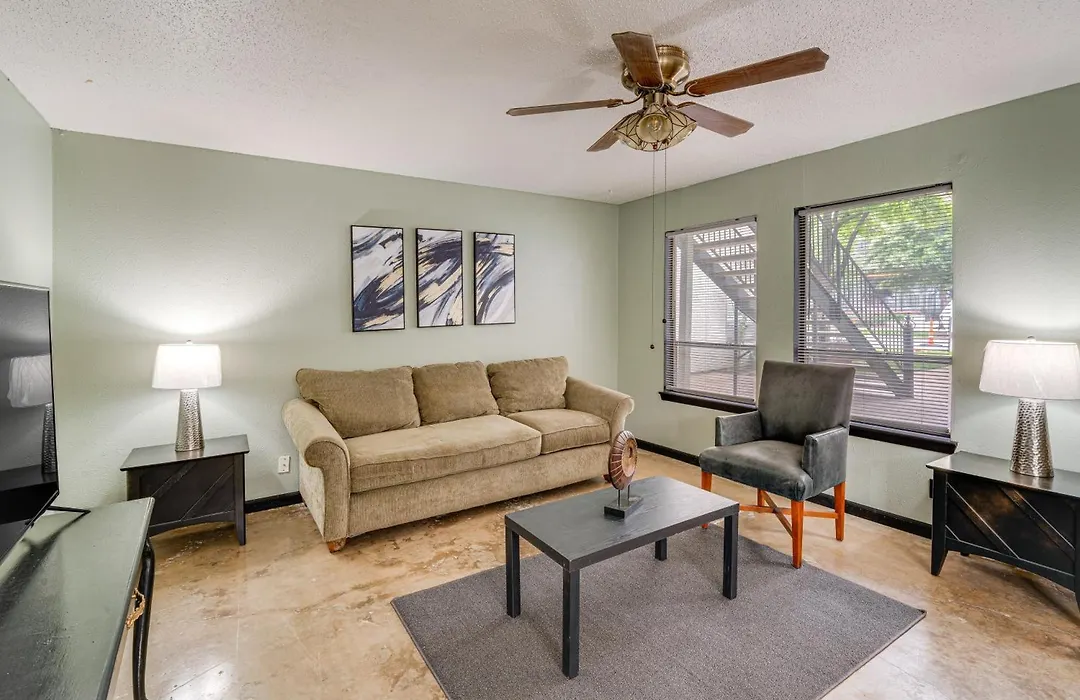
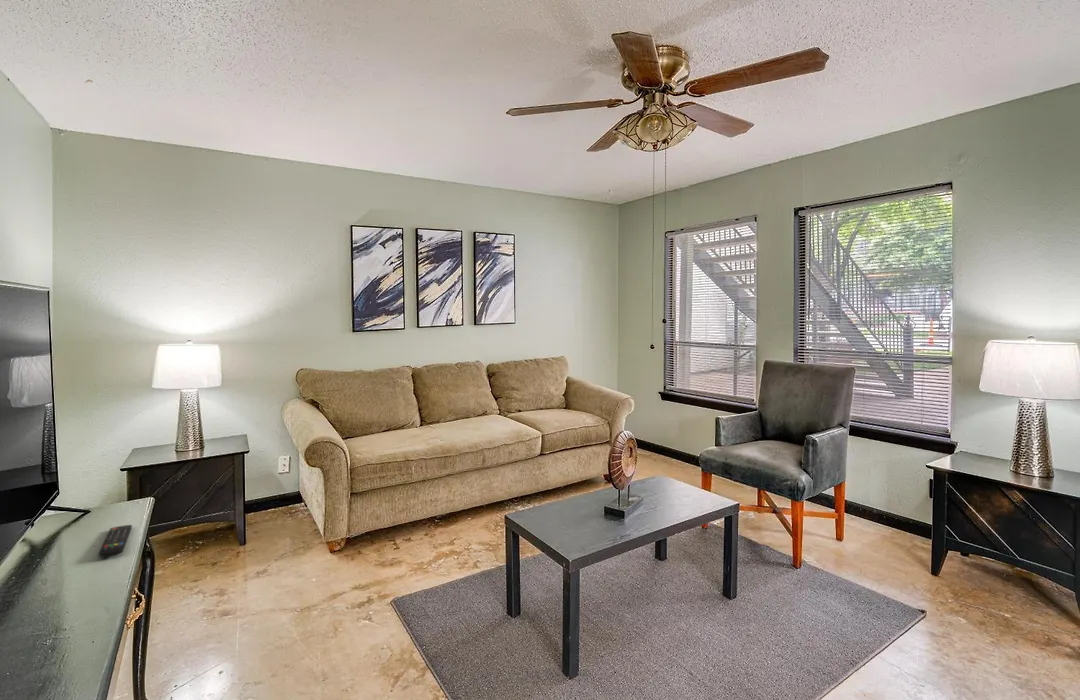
+ remote control (116, 540)
